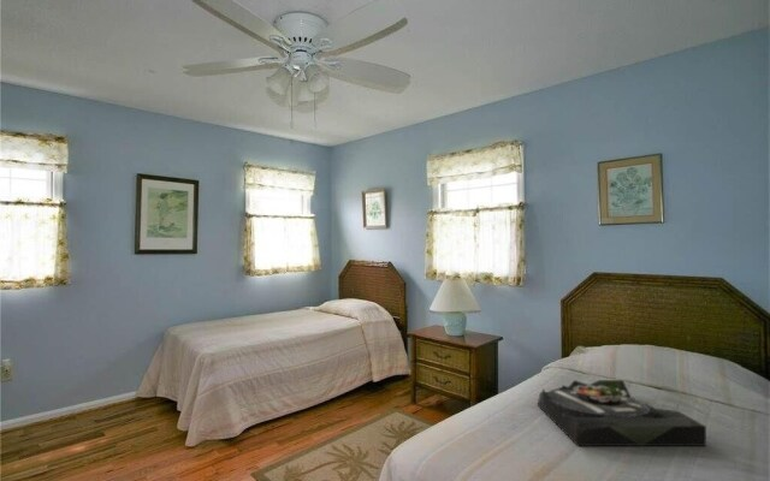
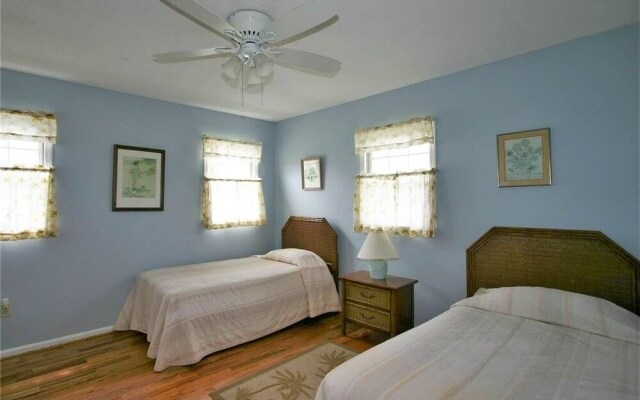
- serving tray (603, 397)
